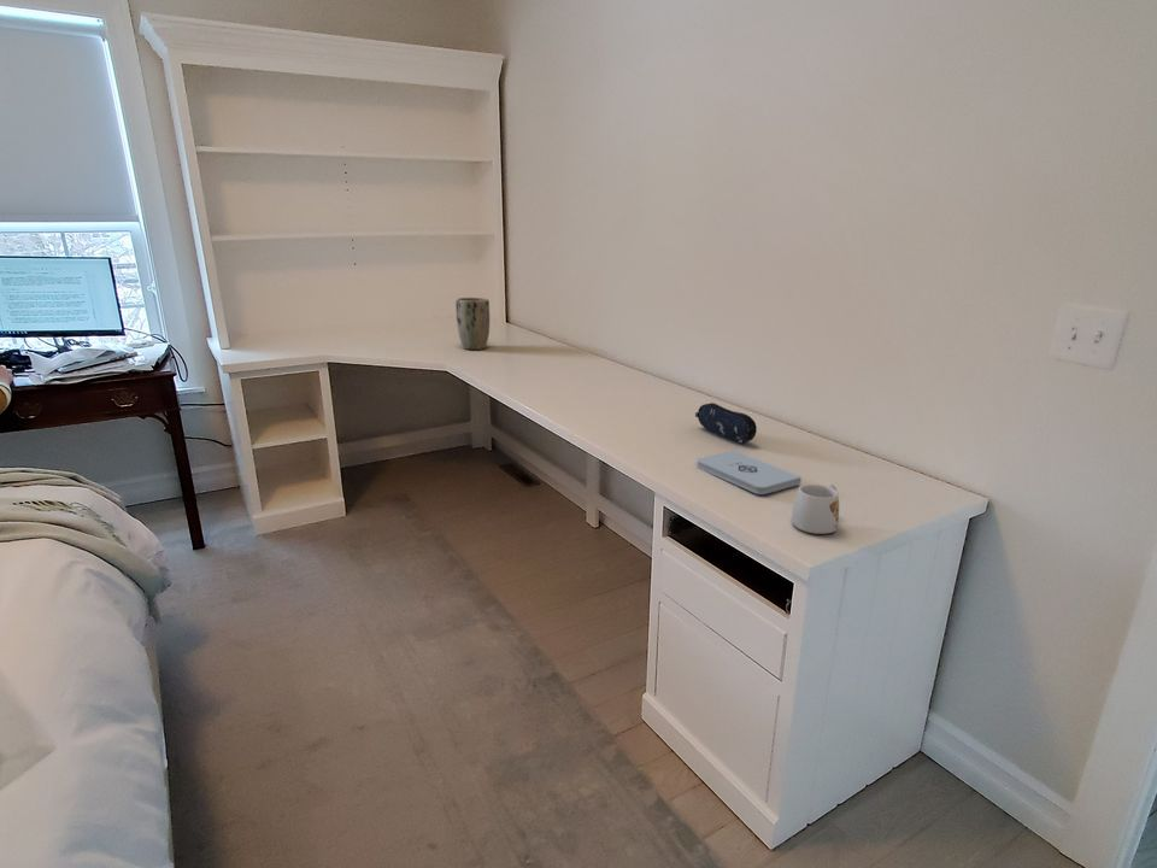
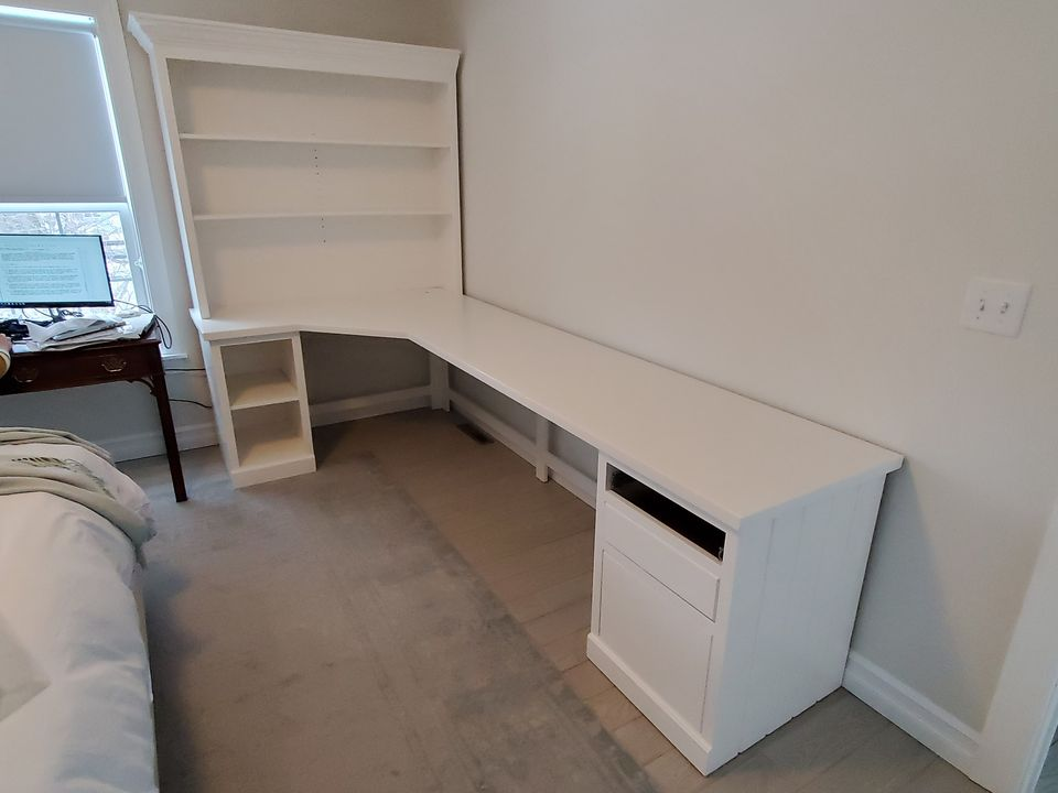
- mug (820, 505)
- notepad (745, 470)
- pencil case (726, 422)
- plant pot (472, 323)
